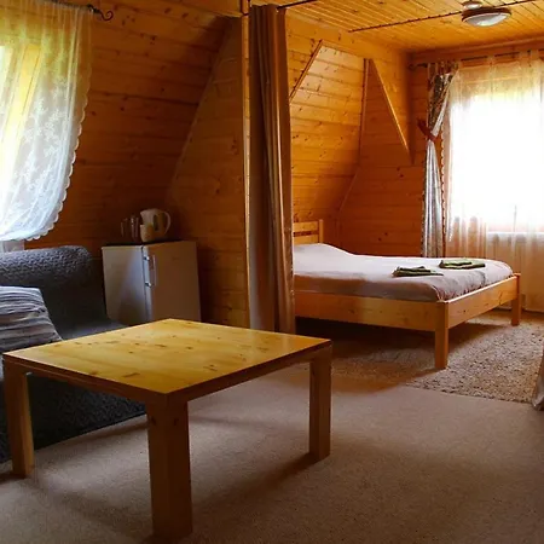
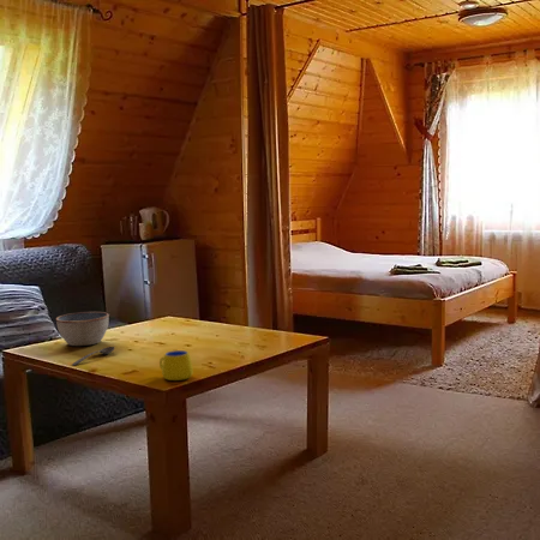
+ mug (173, 365)
+ soupspoon (92, 353)
+ bowl (83, 329)
